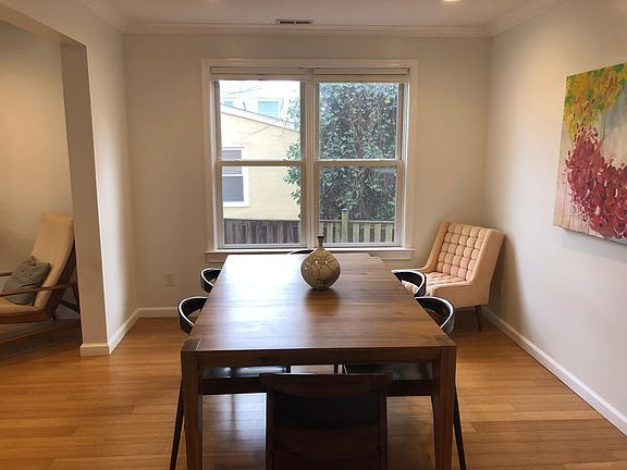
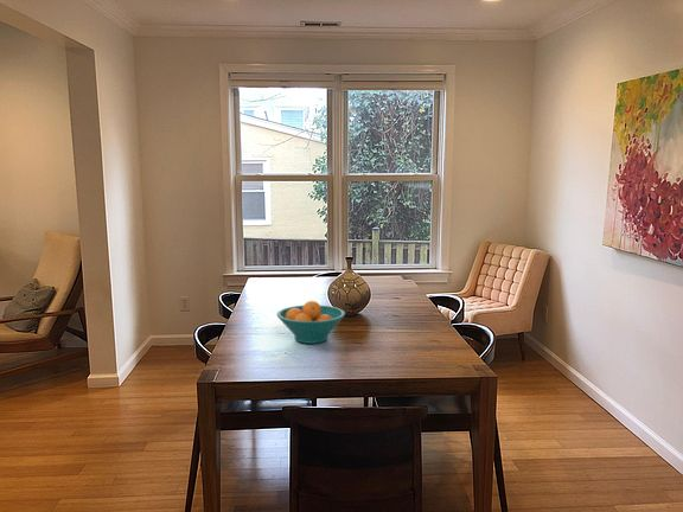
+ fruit bowl (311, 320)
